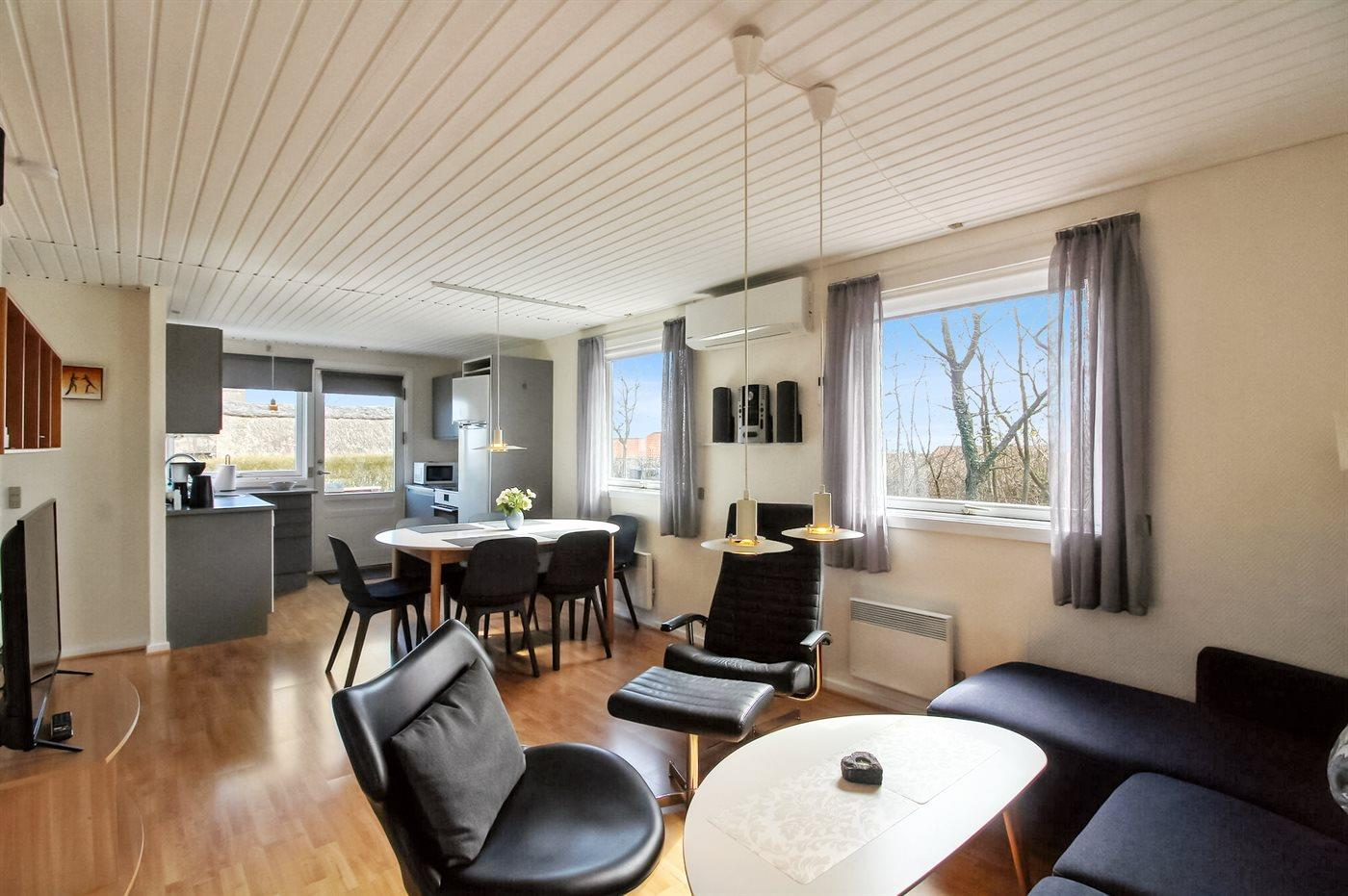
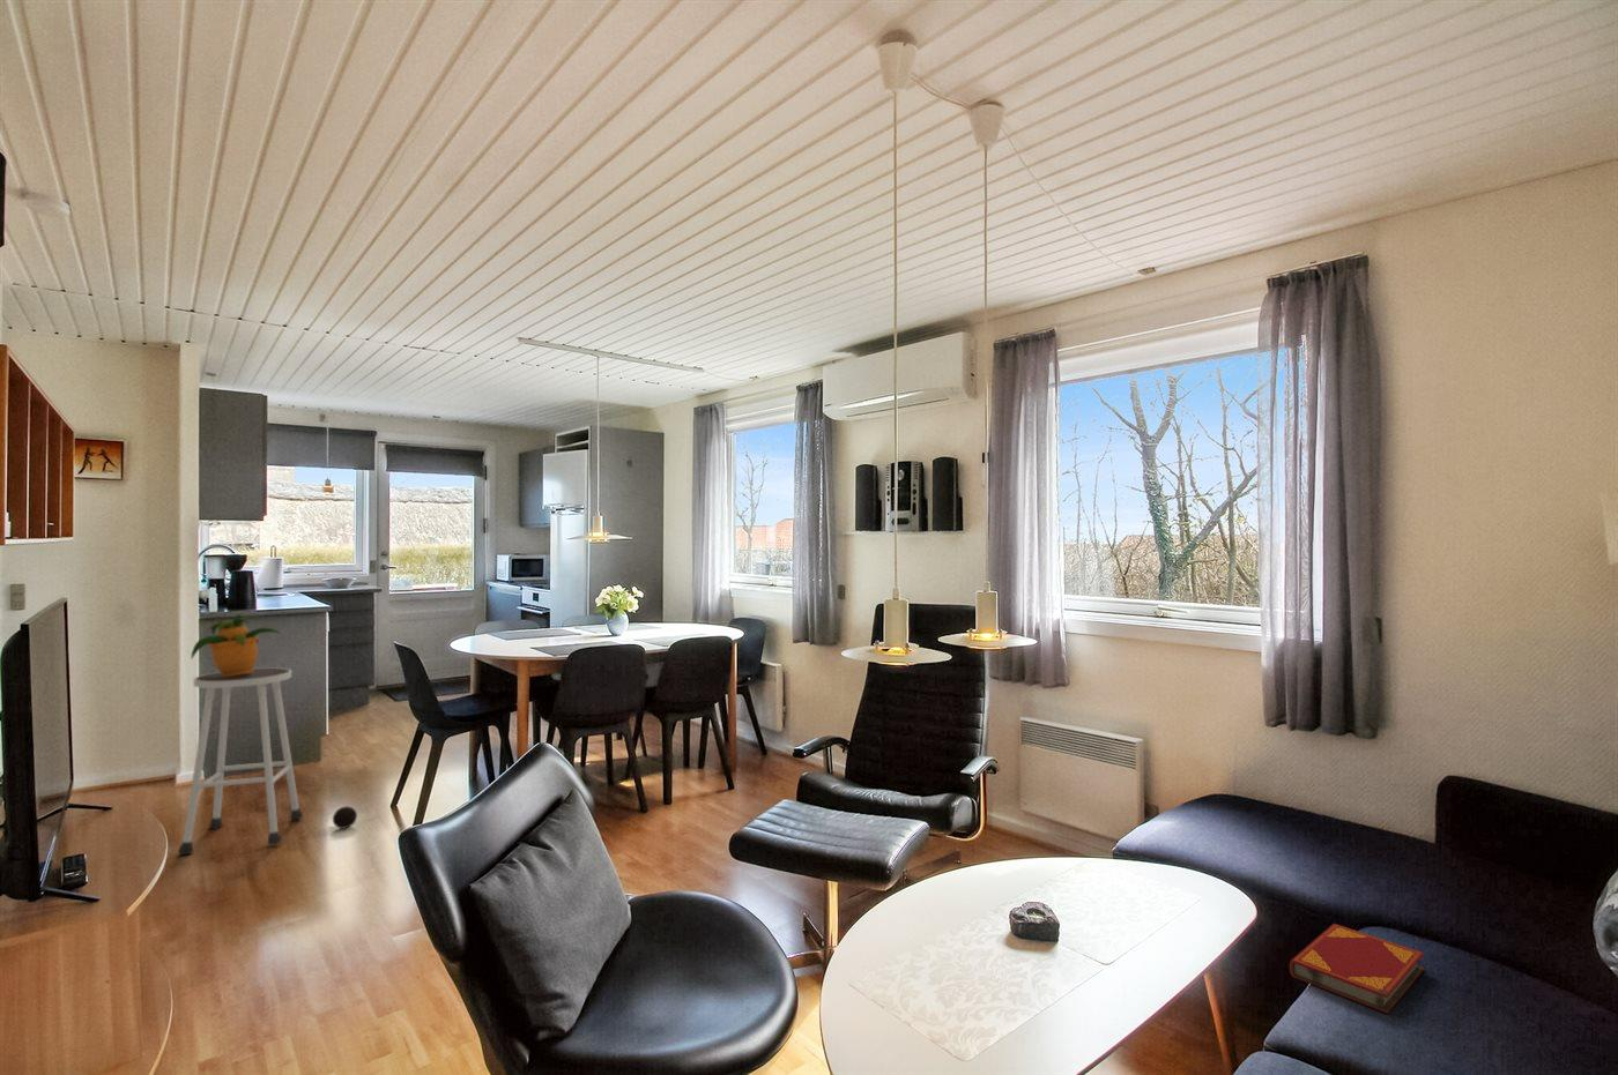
+ decorative ball (344, 816)
+ stool (244, 764)
+ hardback book (1356, 965)
+ potted plant (244, 644)
